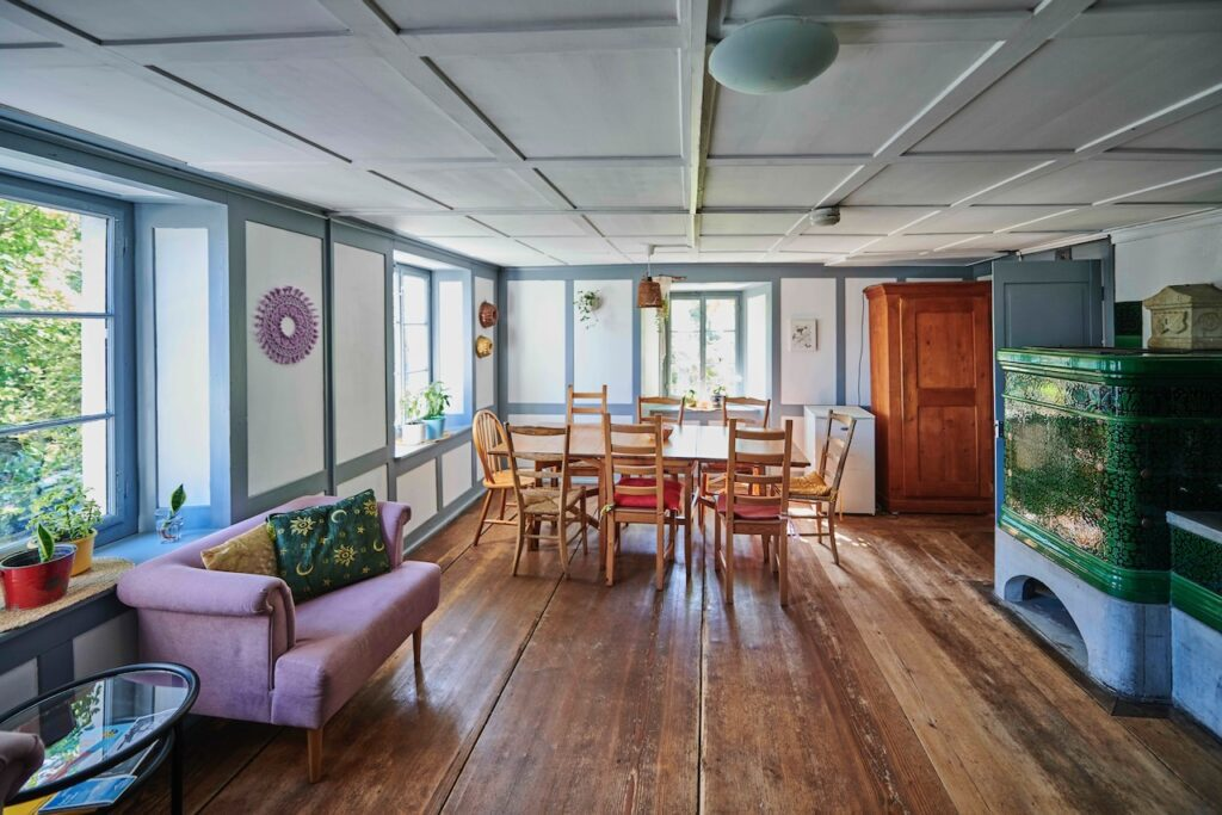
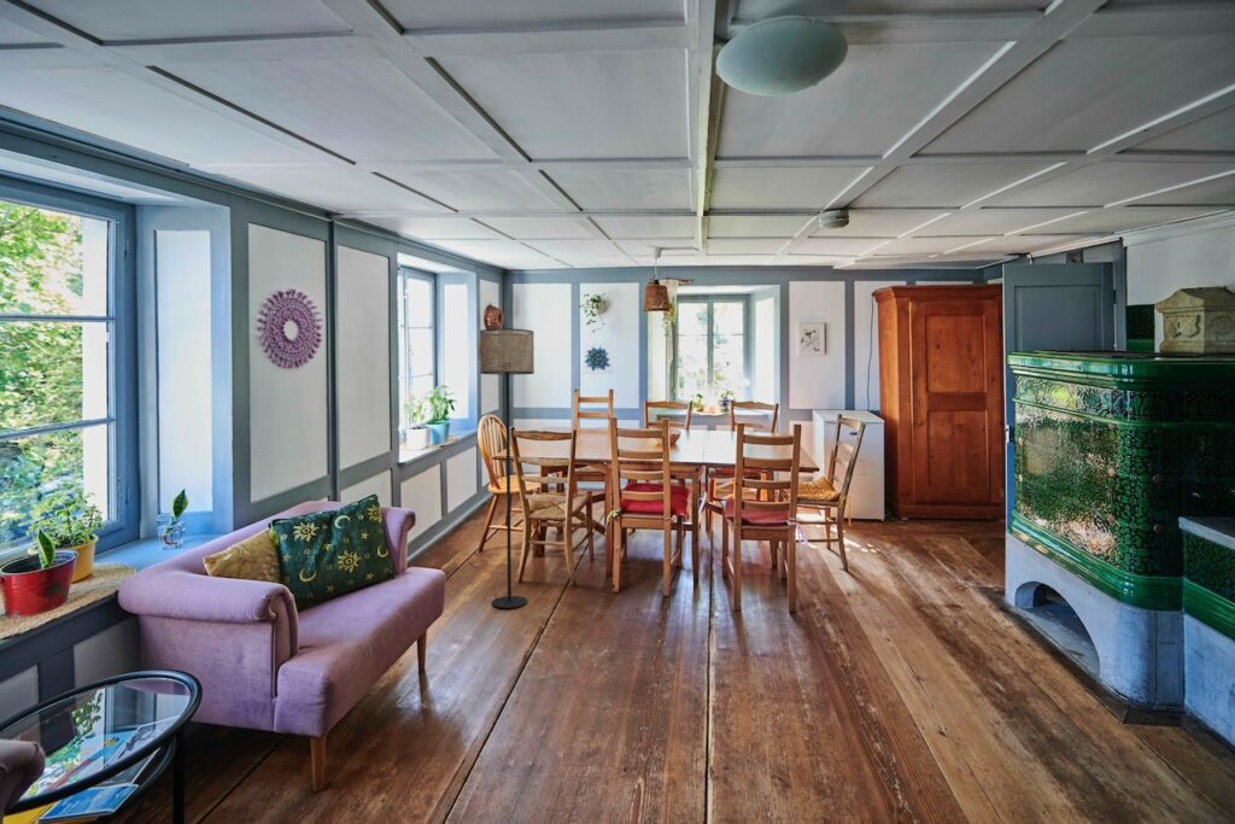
+ floor lamp (508, 467)
+ wall art (597, 358)
